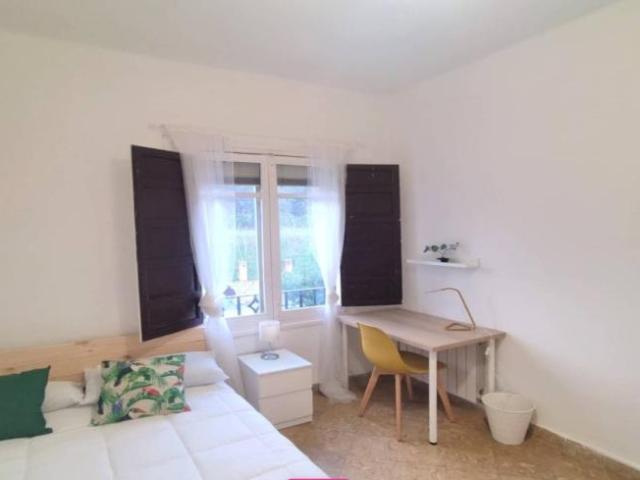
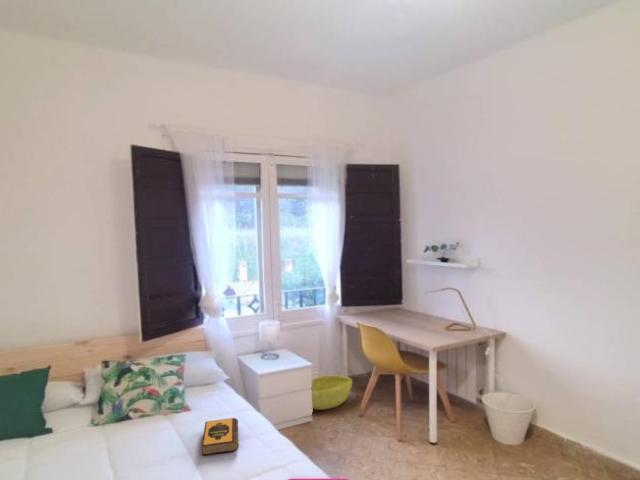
+ basket (325, 391)
+ hardback book (221, 435)
